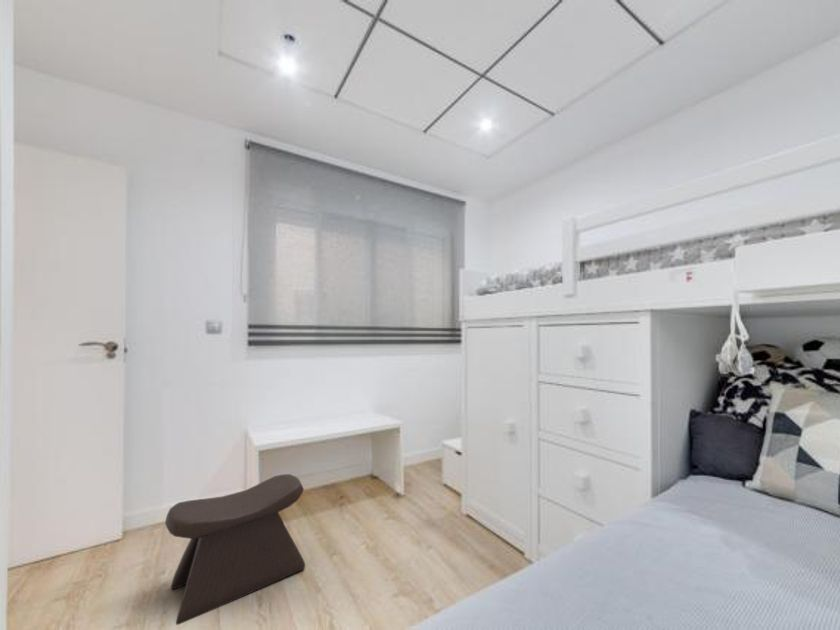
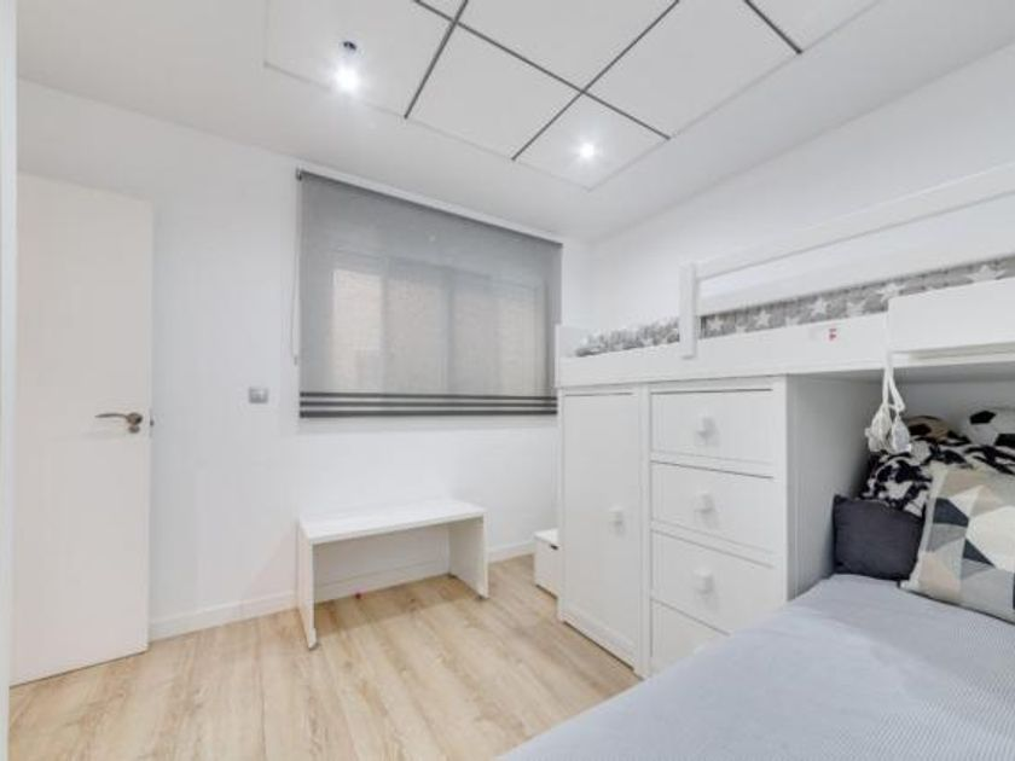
- stool (239, 535)
